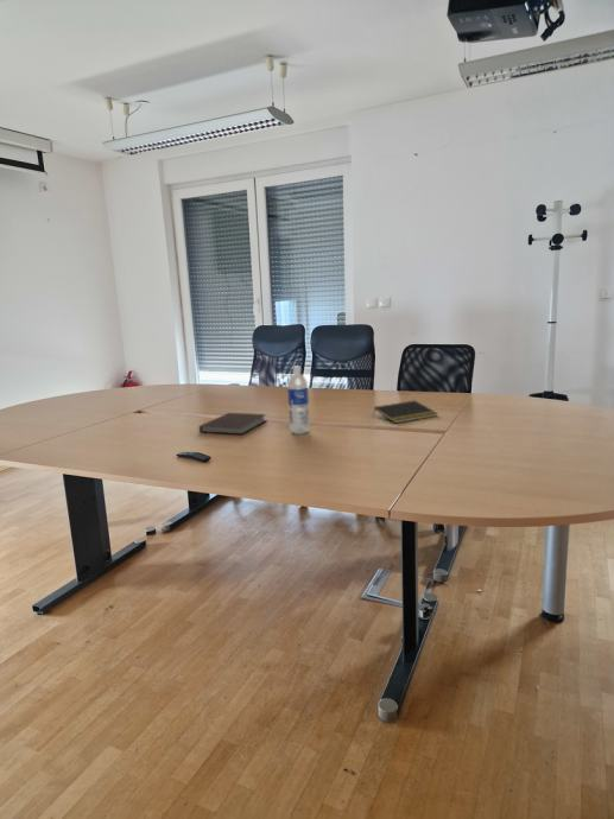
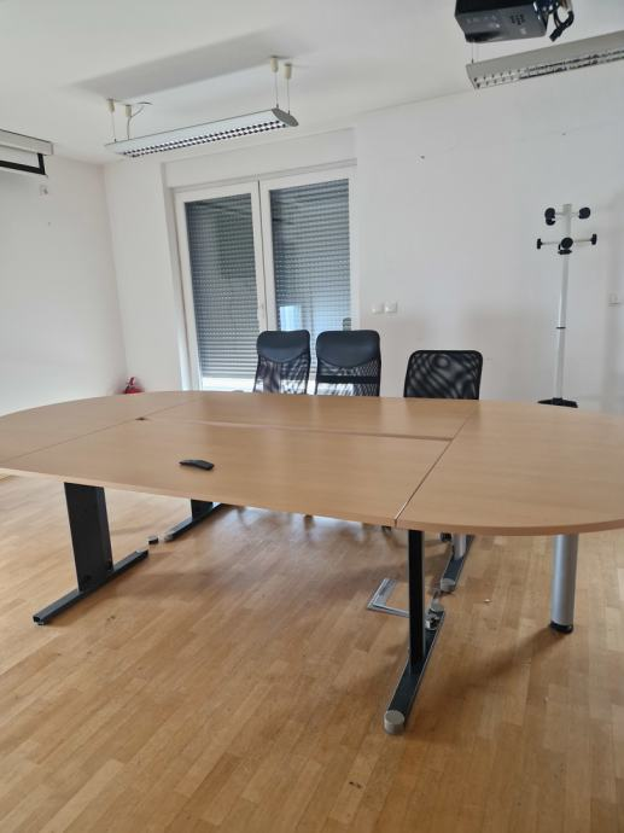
- water bottle (298, 399)
- notebook (234, 423)
- notepad (405, 411)
